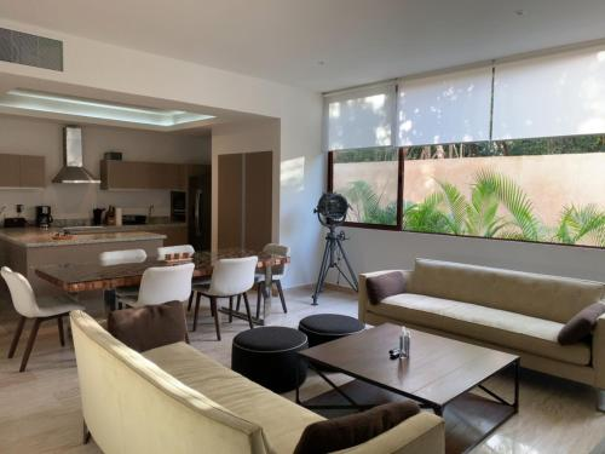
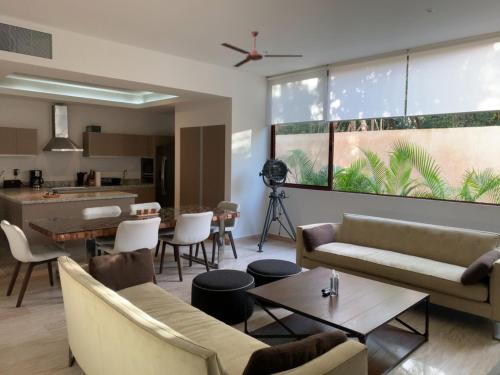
+ ceiling fan (255, 49)
